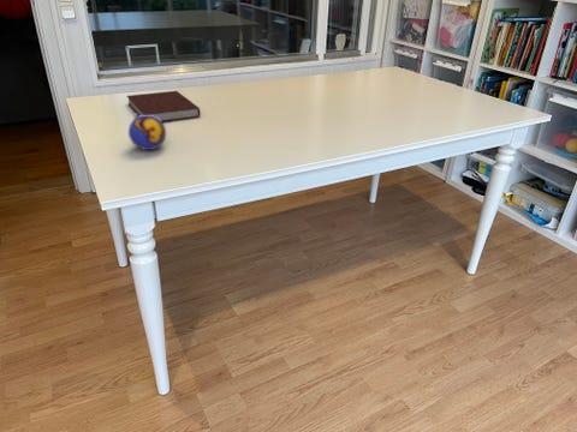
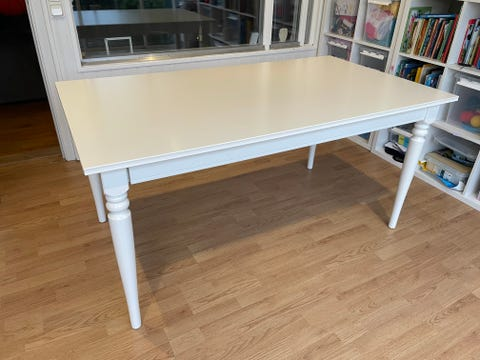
- decorative ball (147, 132)
- notebook (162, 106)
